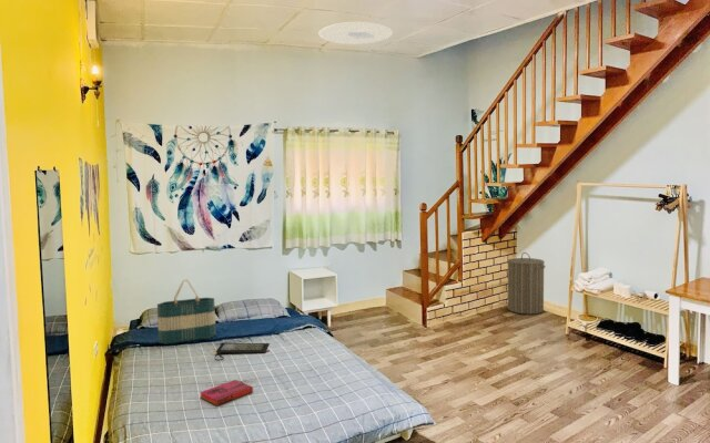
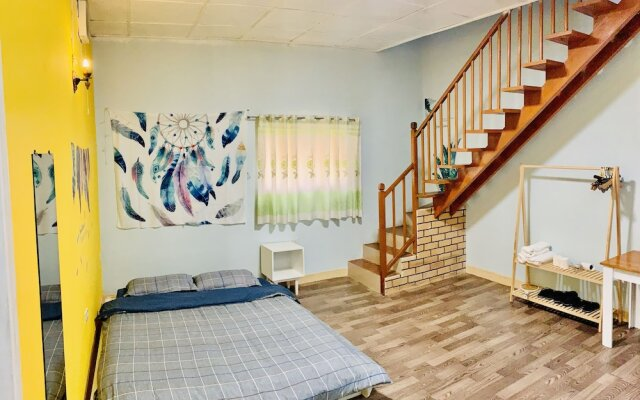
- tote bag (186, 309)
- clutch bag (240, 348)
- hardback book (226, 392)
- ceiling light (355, 30)
- laundry hamper (525, 281)
